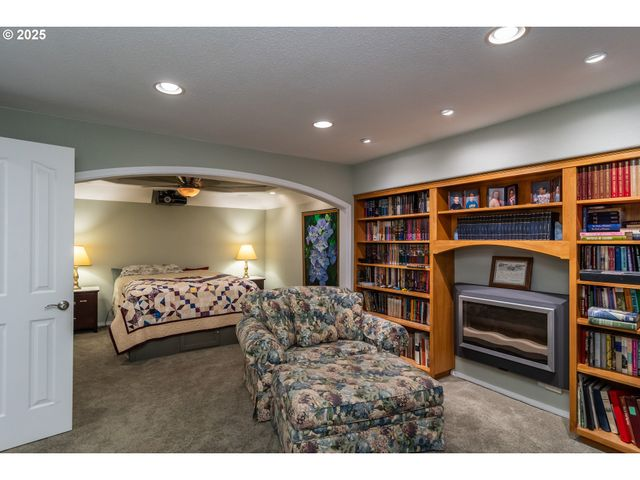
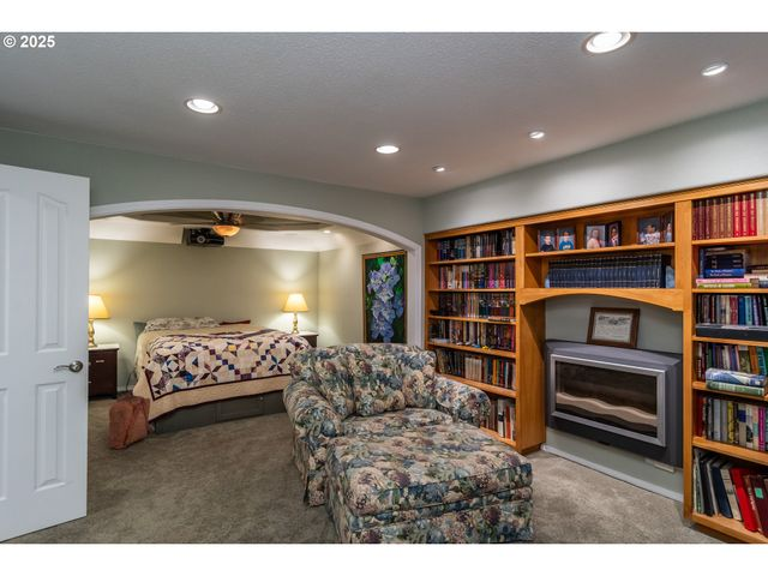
+ backpack (131, 419)
